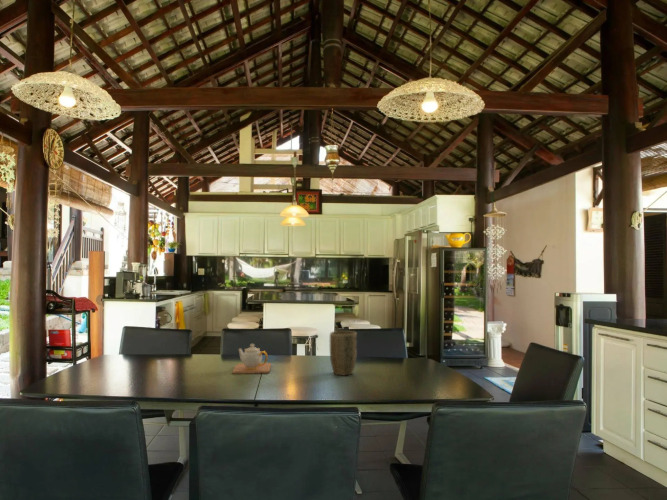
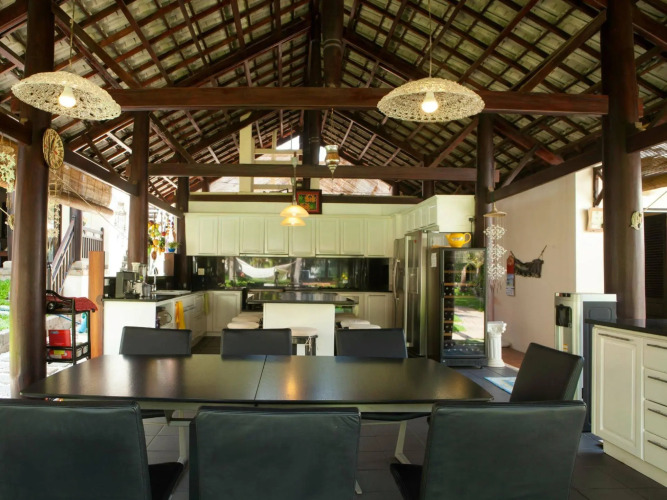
- plant pot (343, 352)
- teapot (252, 356)
